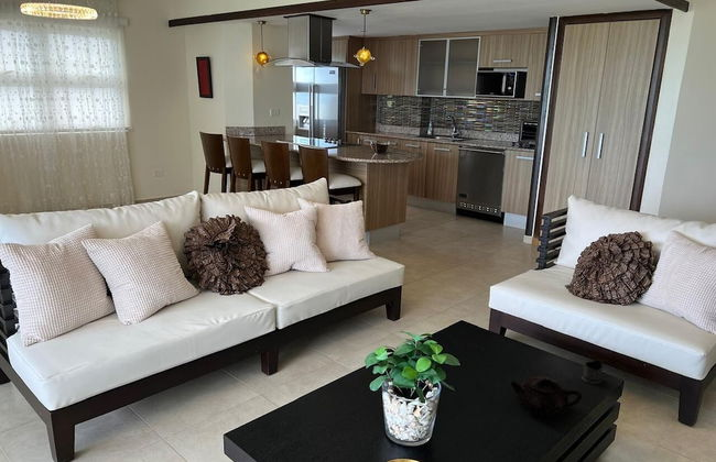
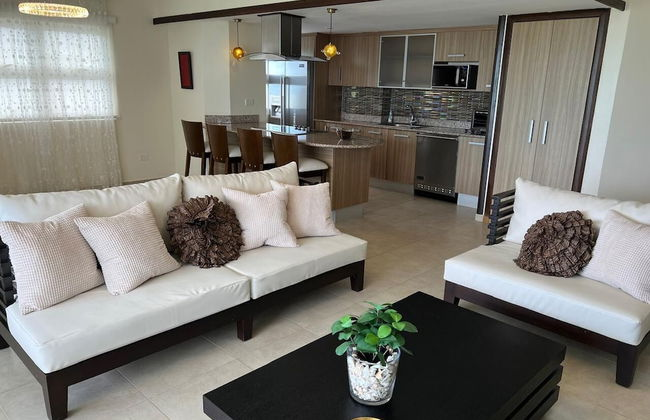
- tea glass holder (589, 371)
- teapot (544, 393)
